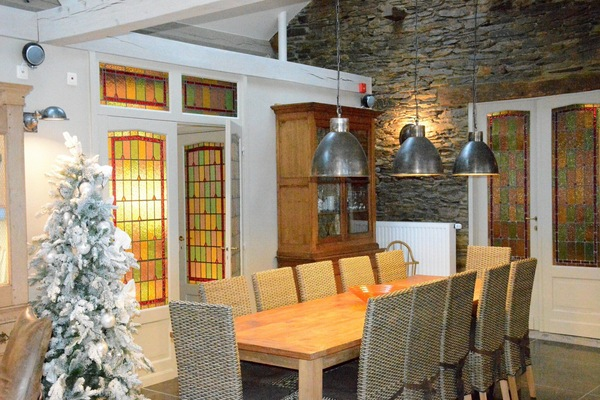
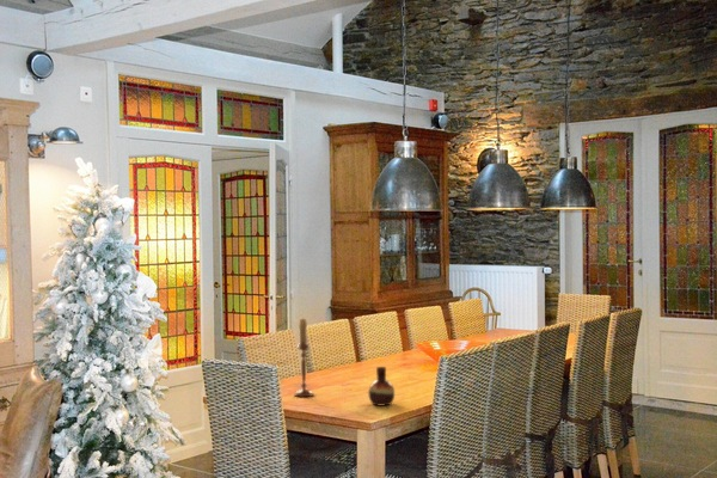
+ vase (381, 385)
+ candlestick (302, 355)
